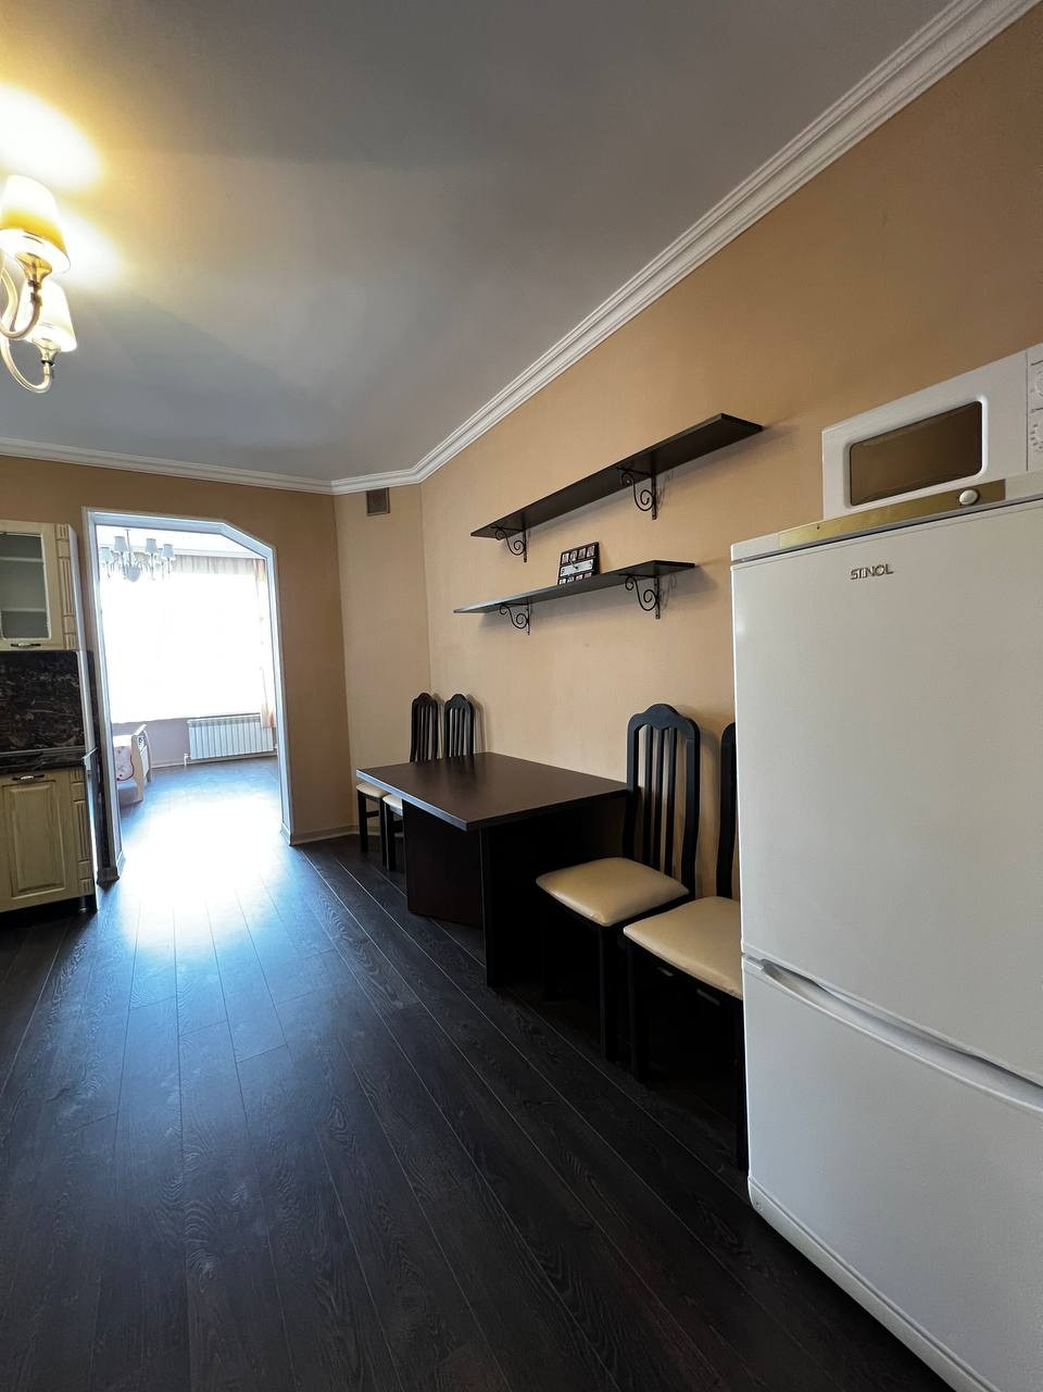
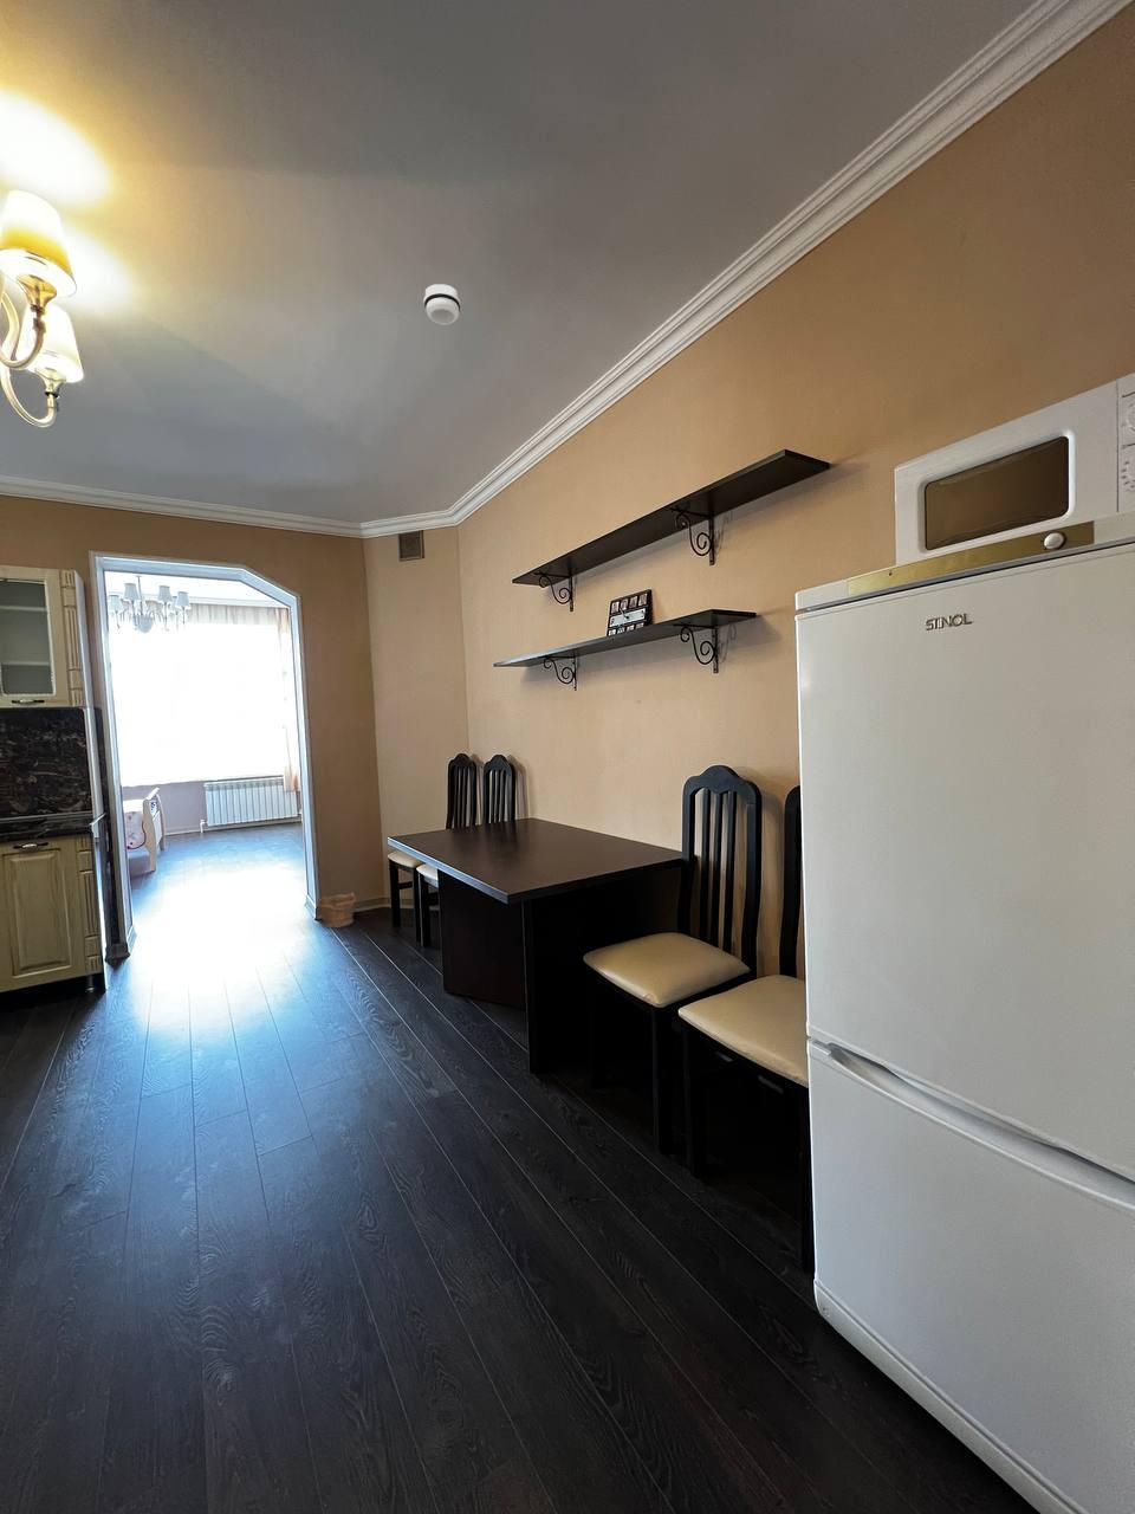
+ smoke detector (442, 305)
+ clay pot (336, 905)
